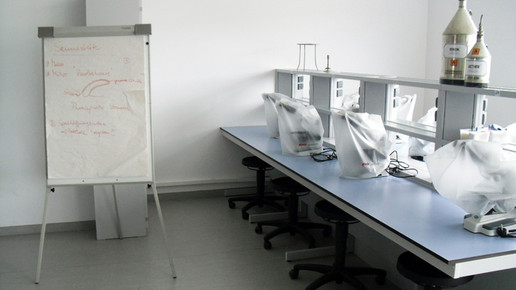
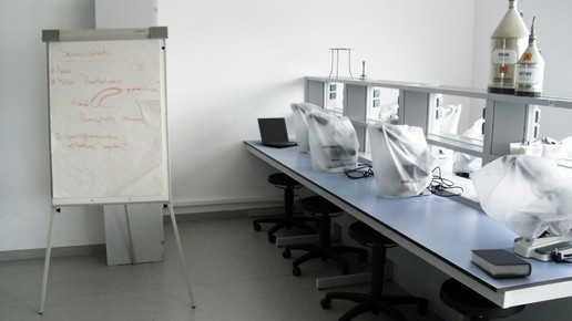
+ book (499, 262)
+ laptop (282, 131)
